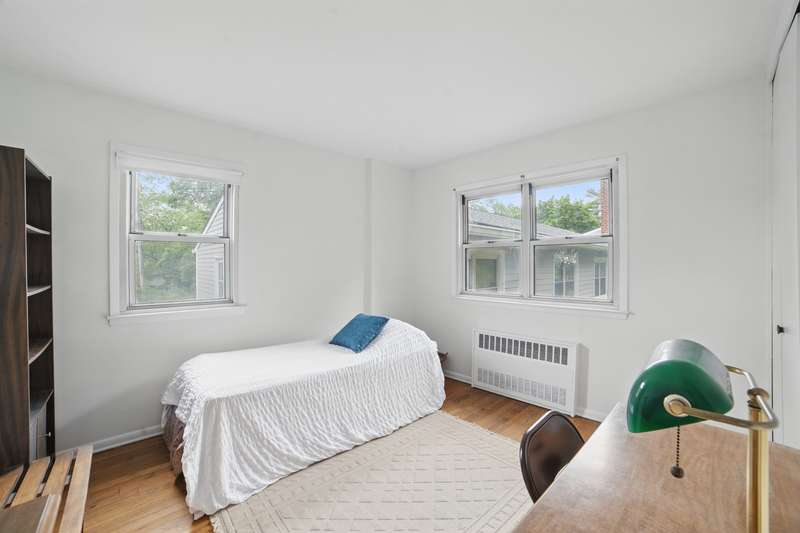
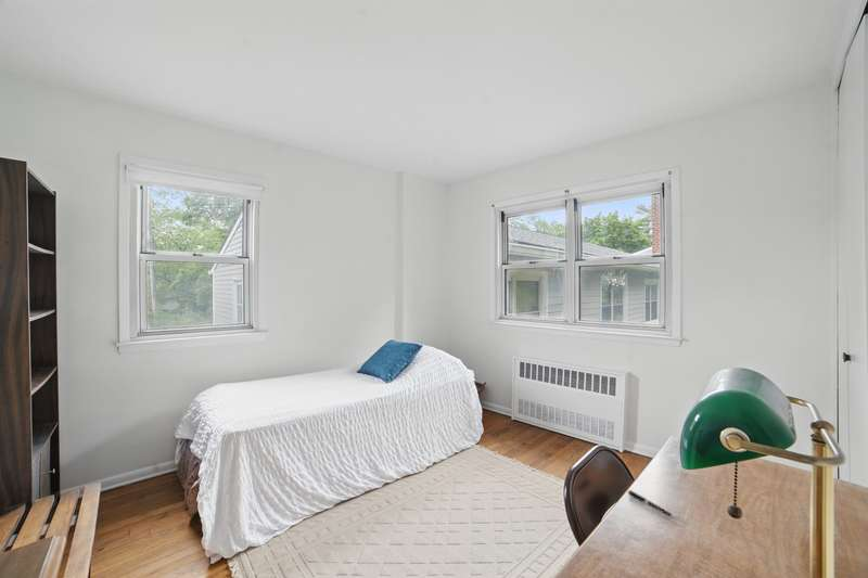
+ pen (652, 504)
